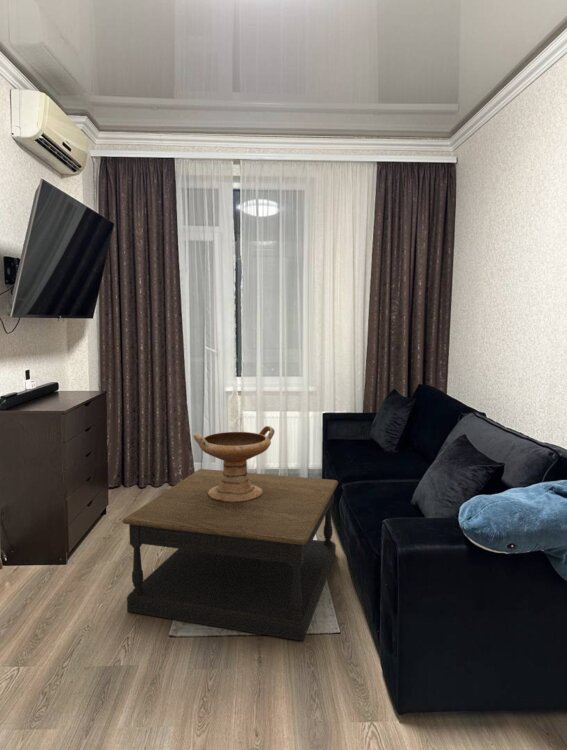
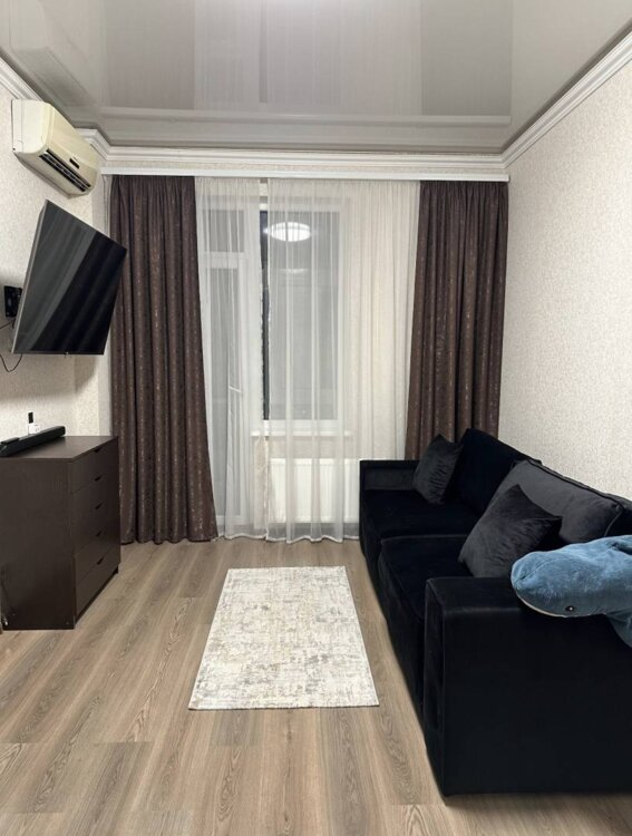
- coffee table (242, 539)
- decorative bowl (235, 461)
